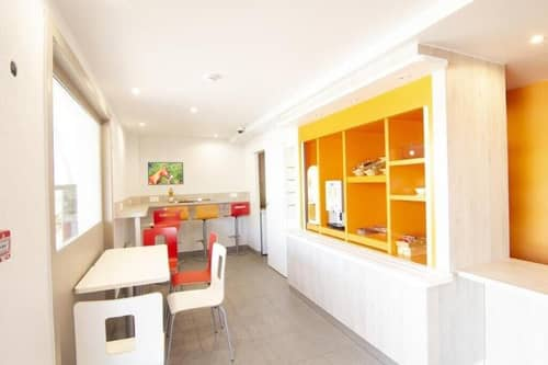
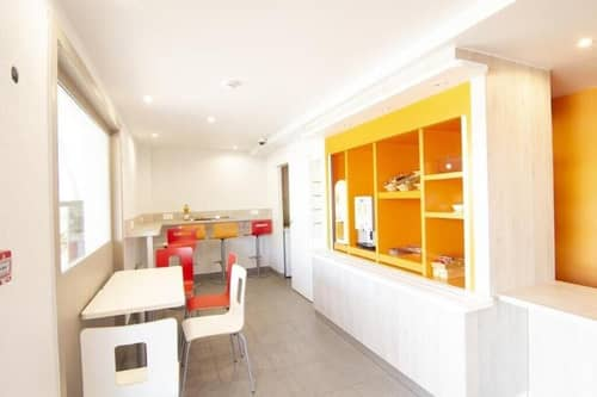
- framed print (165, 173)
